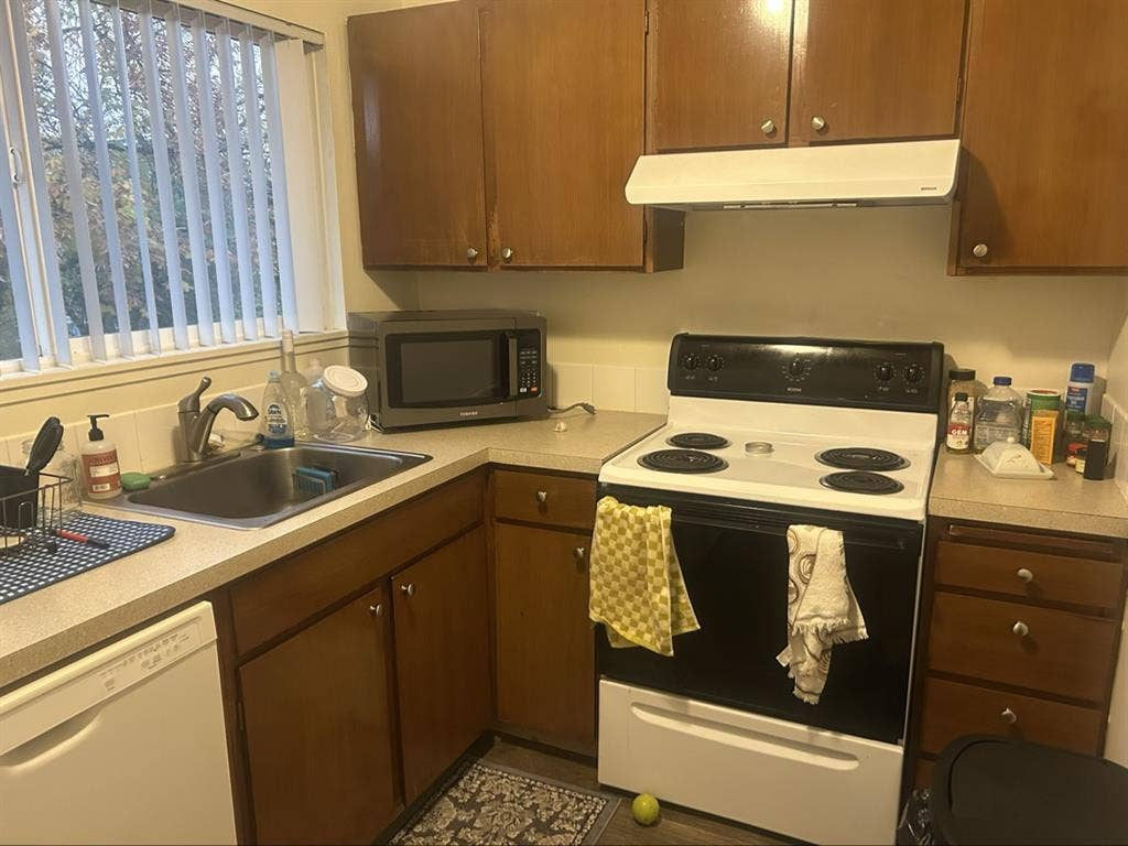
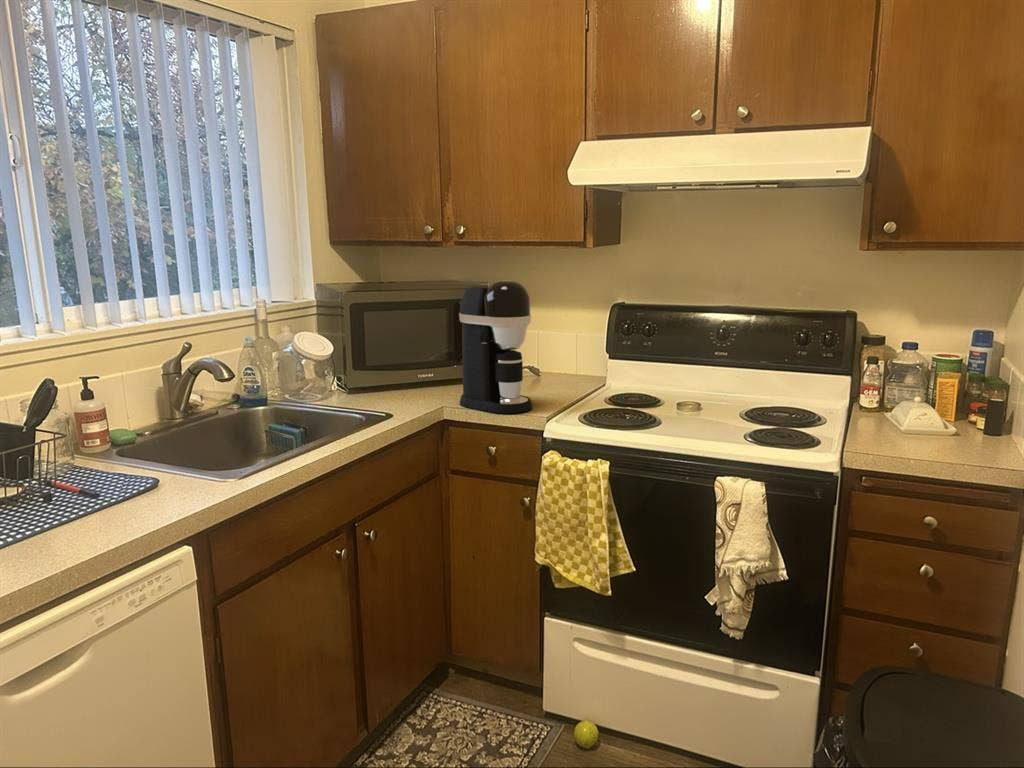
+ coffee maker (494, 343)
